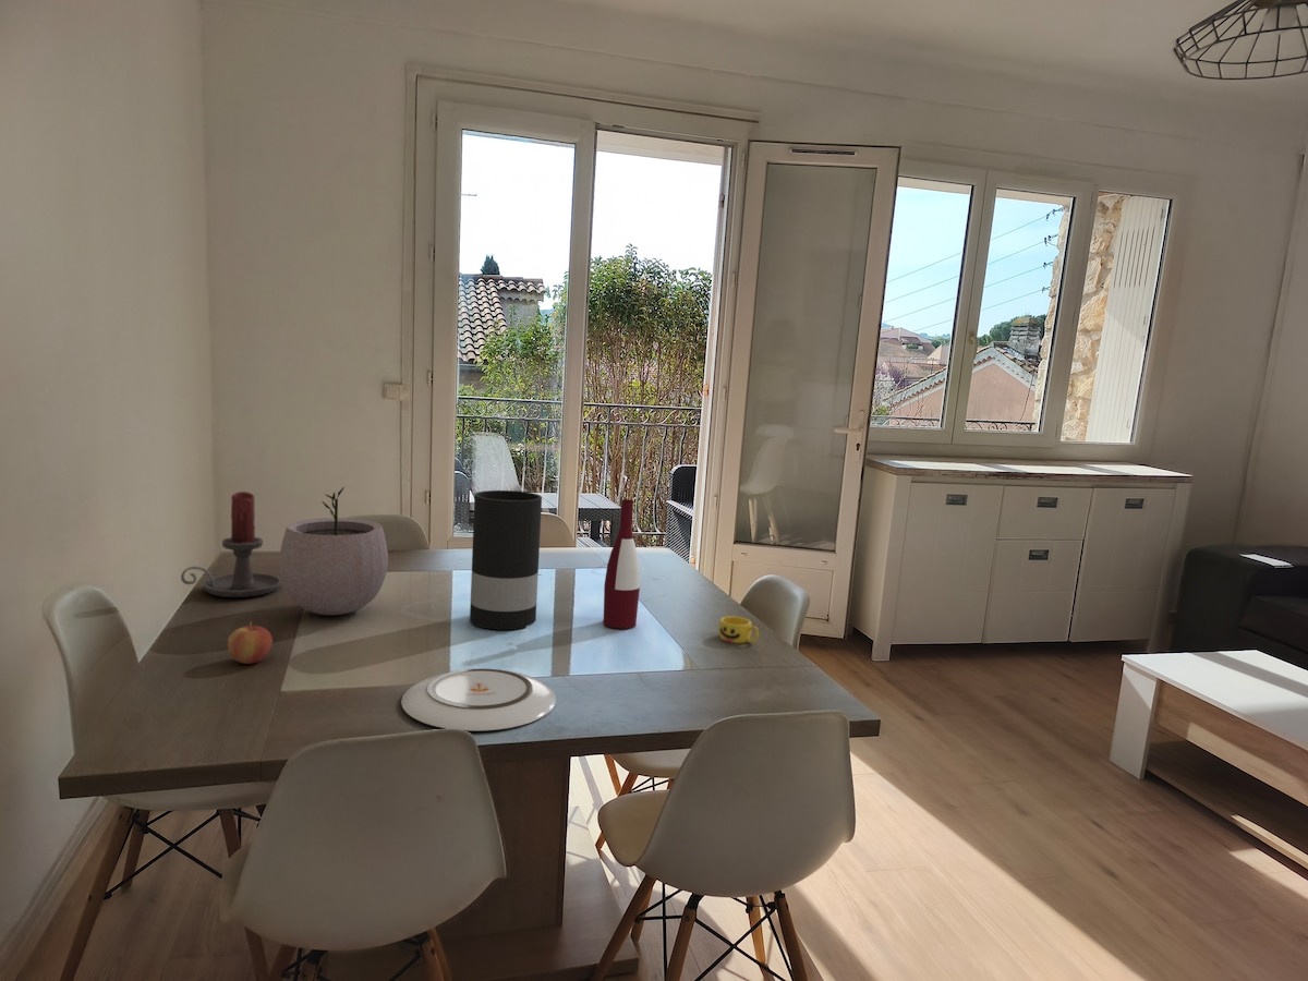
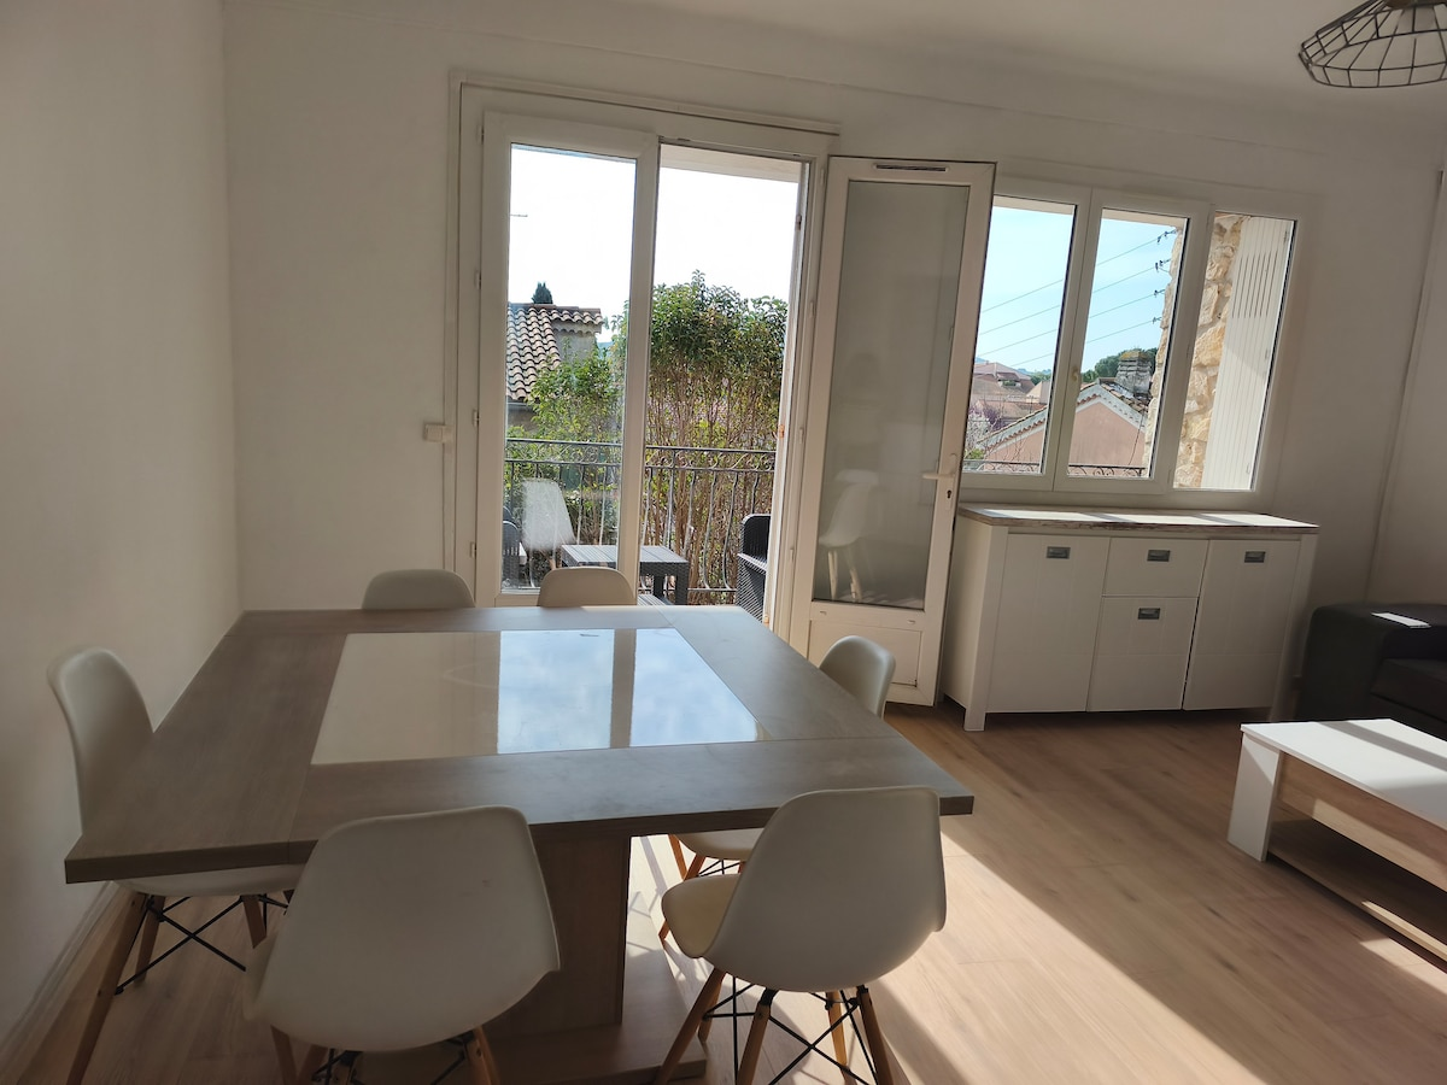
- cup (739, 631)
- apple (250, 641)
- plate (480, 692)
- candle holder (231, 541)
- plant pot (335, 549)
- vase (505, 558)
- alcohol (623, 562)
